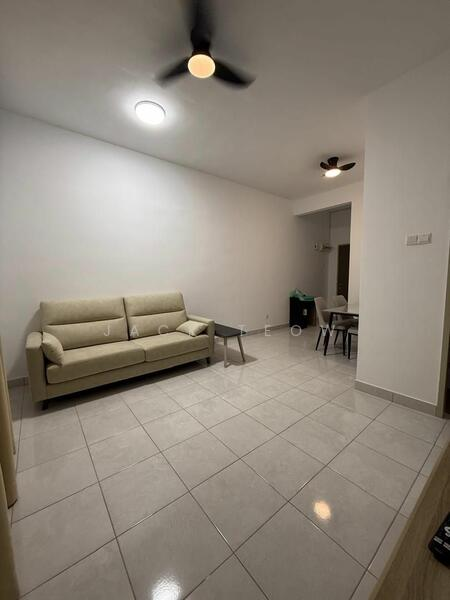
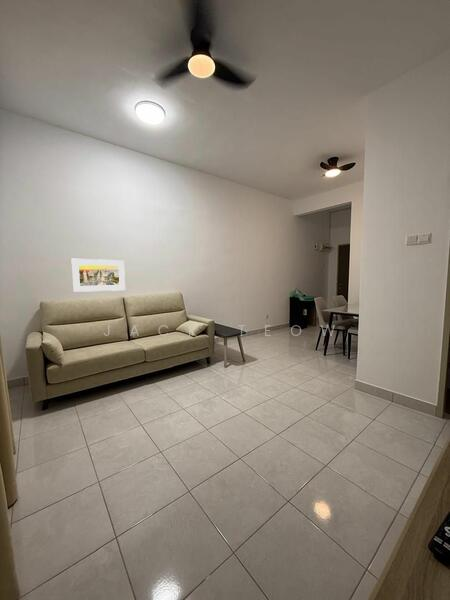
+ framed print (100, 275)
